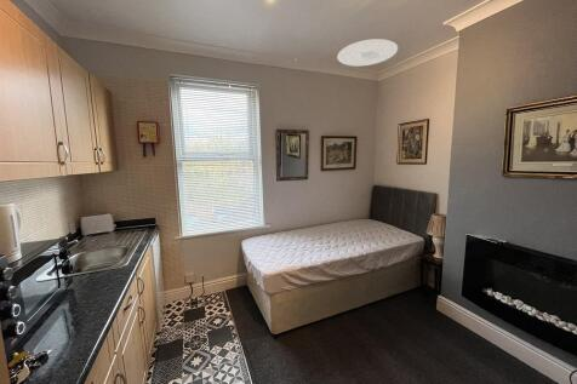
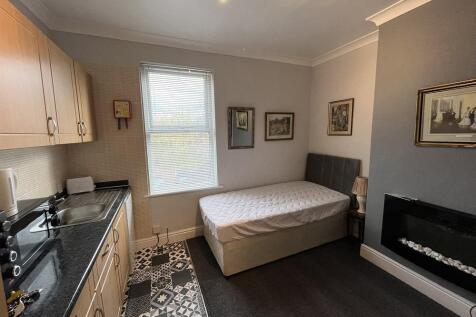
- ceiling light (366, 51)
